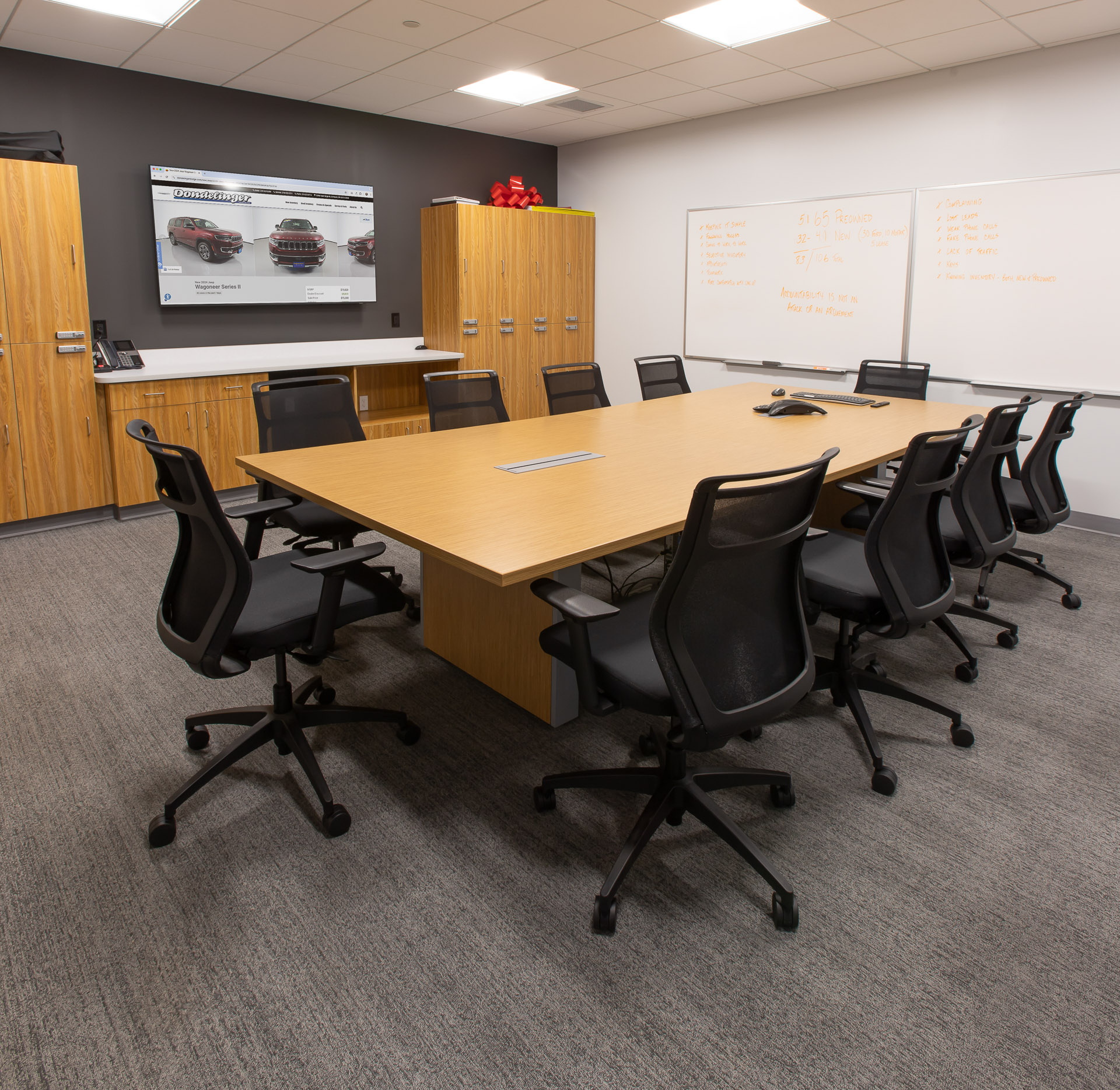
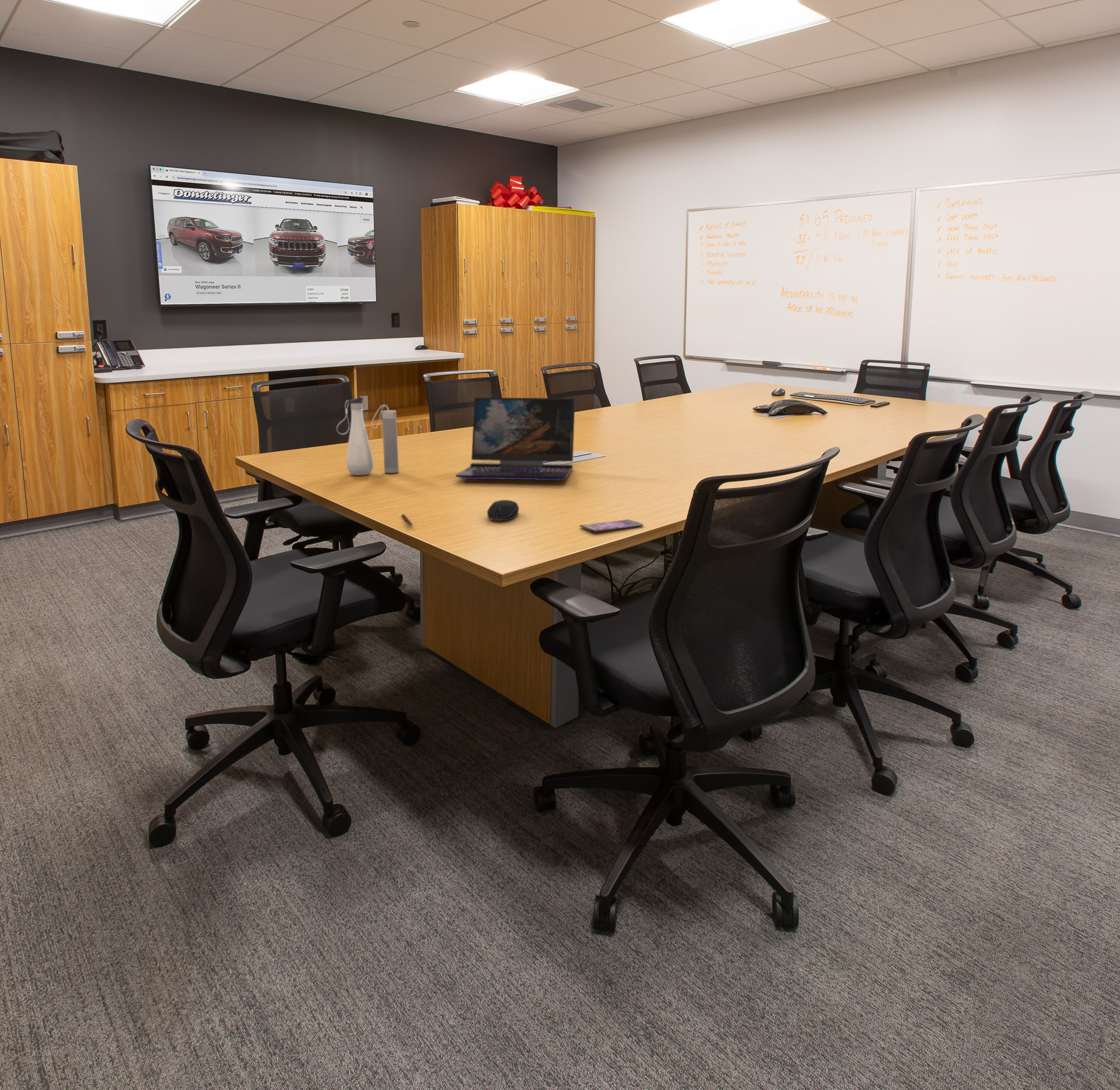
+ laptop (517, 437)
+ smartphone (611, 525)
+ pen (407, 519)
+ computer mouse (503, 509)
+ water bottle (367, 435)
